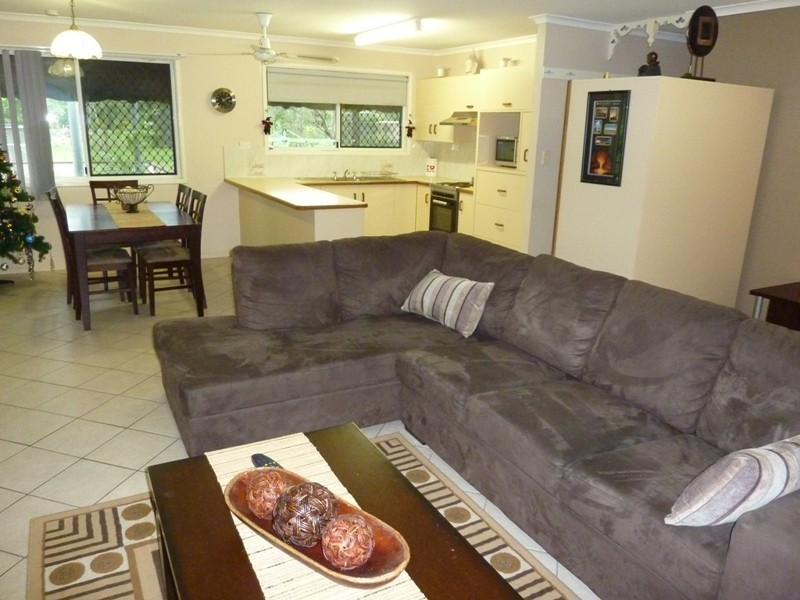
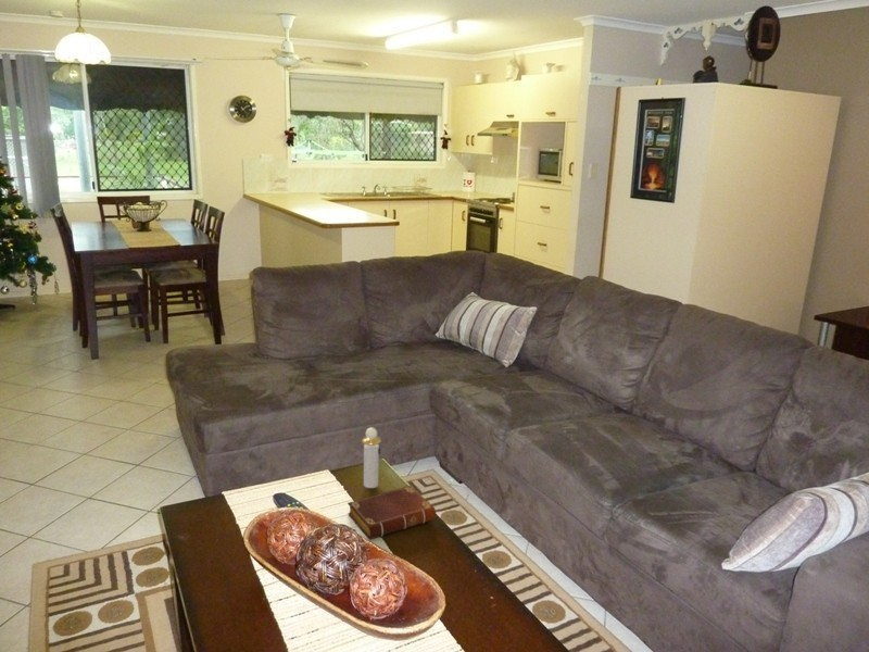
+ book (391, 511)
+ perfume bottle (370, 457)
